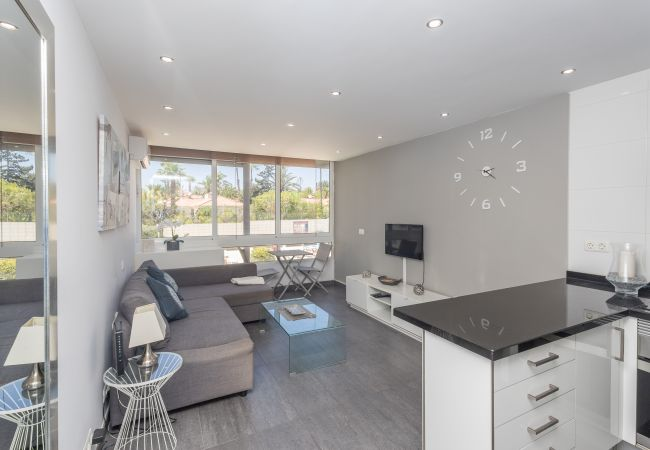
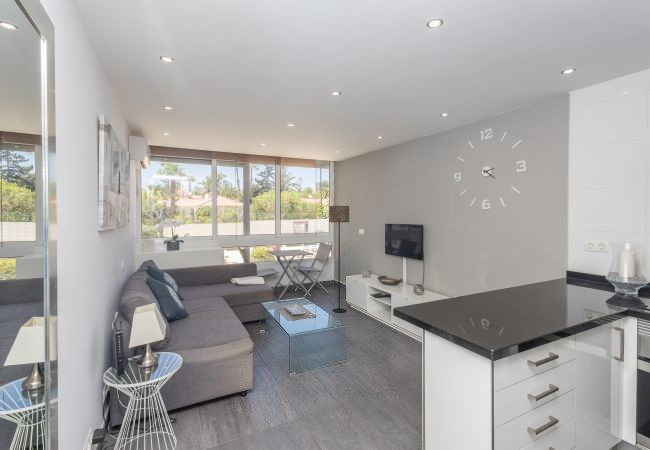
+ floor lamp (339, 258)
